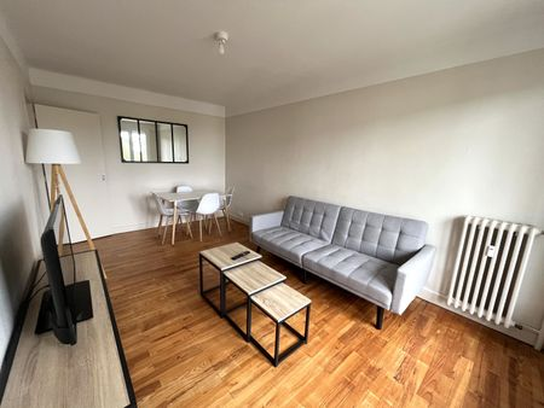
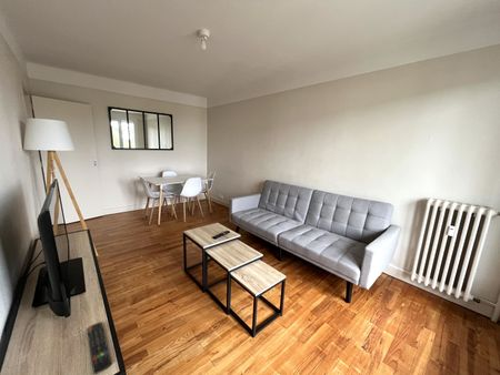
+ remote control (98, 345)
